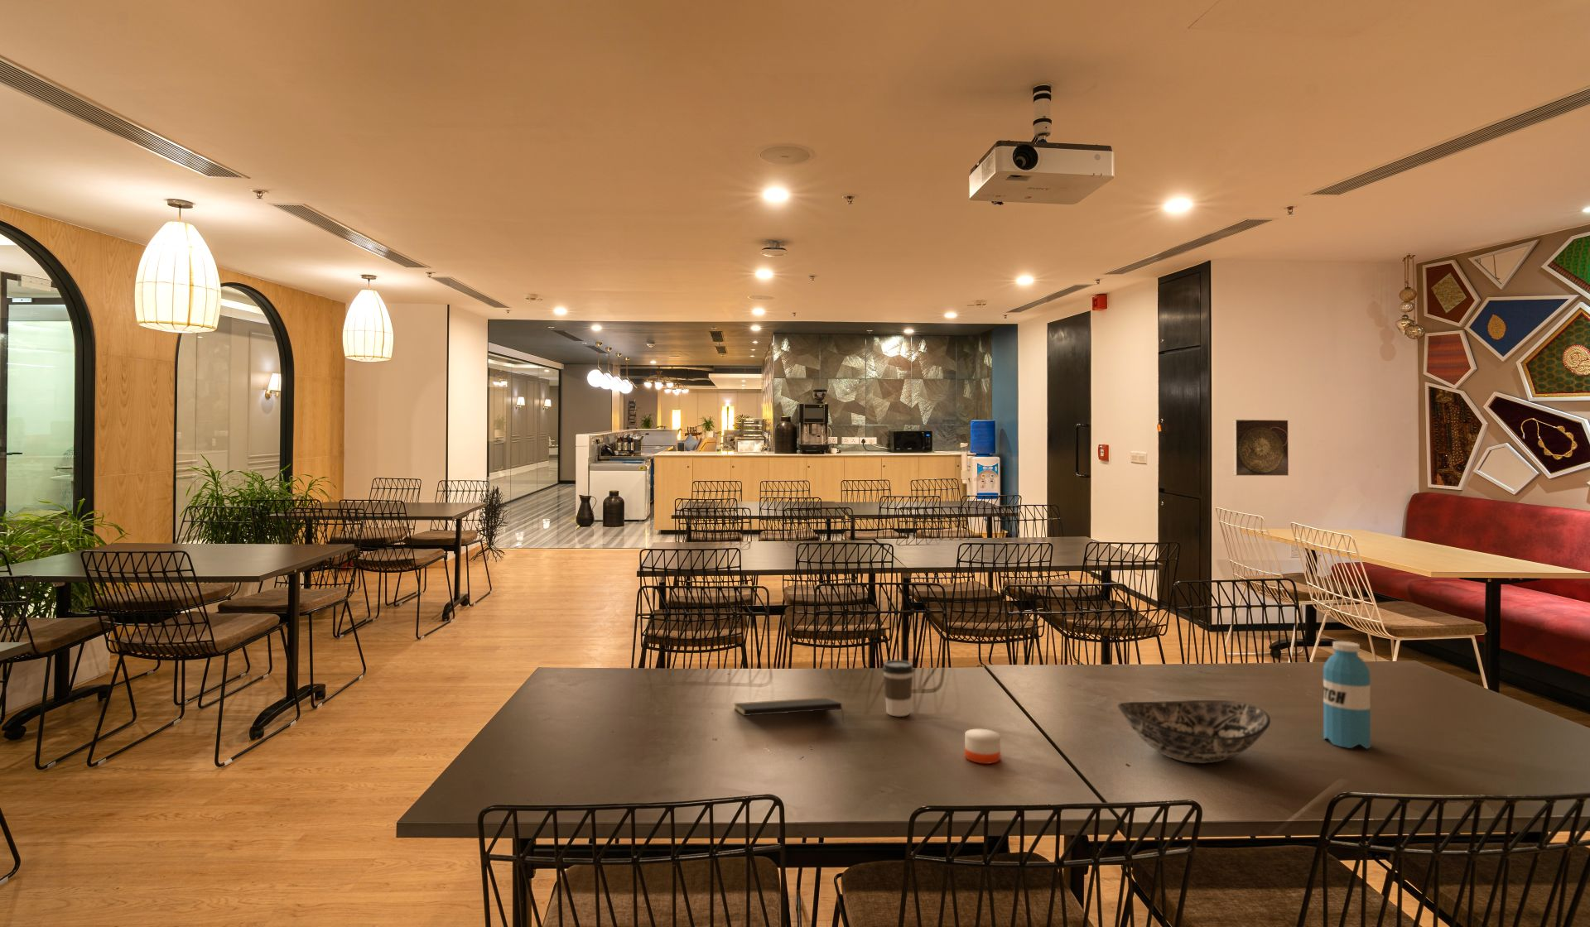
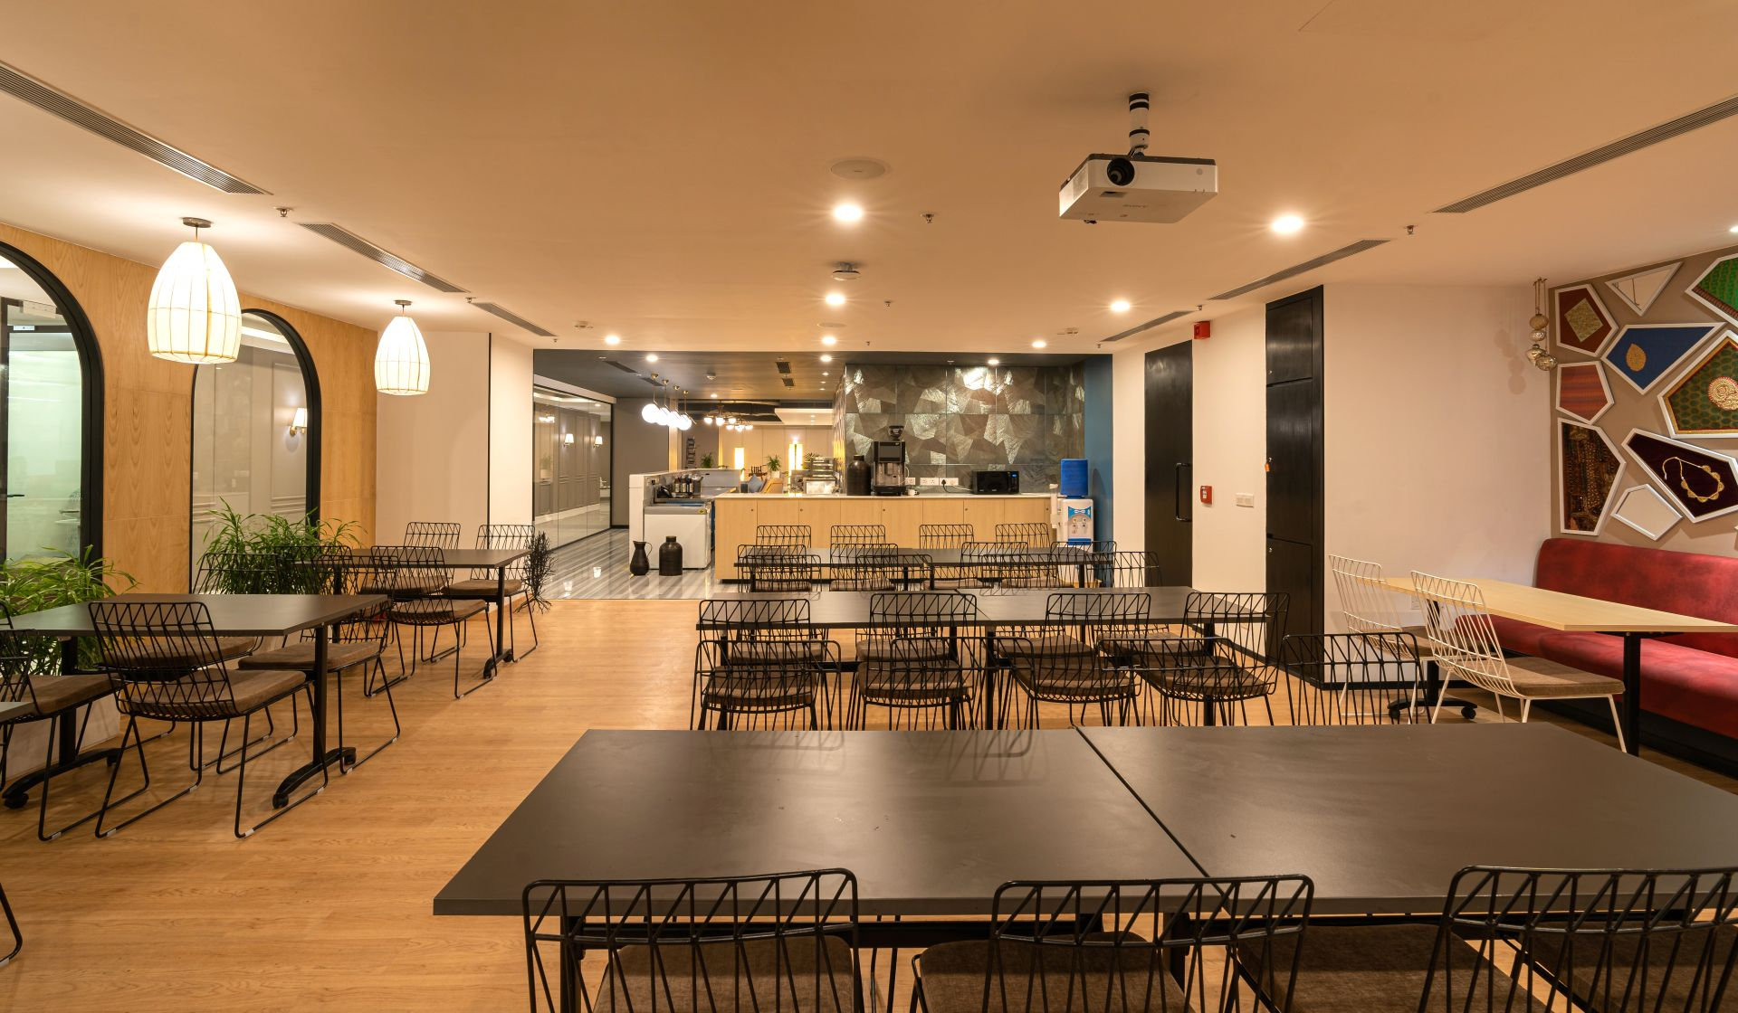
- water bottle (1347, 693)
- bowl (1191, 732)
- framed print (1261, 448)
- candle (983, 733)
- coffee cup (898, 688)
- notepad (786, 706)
